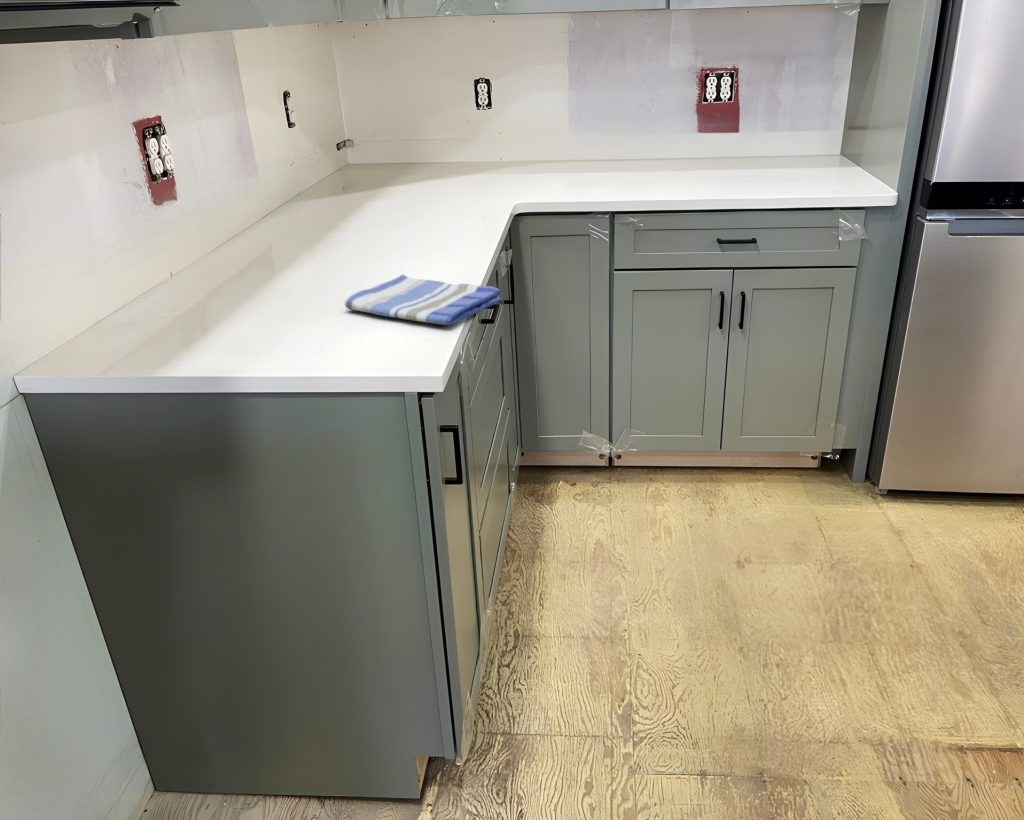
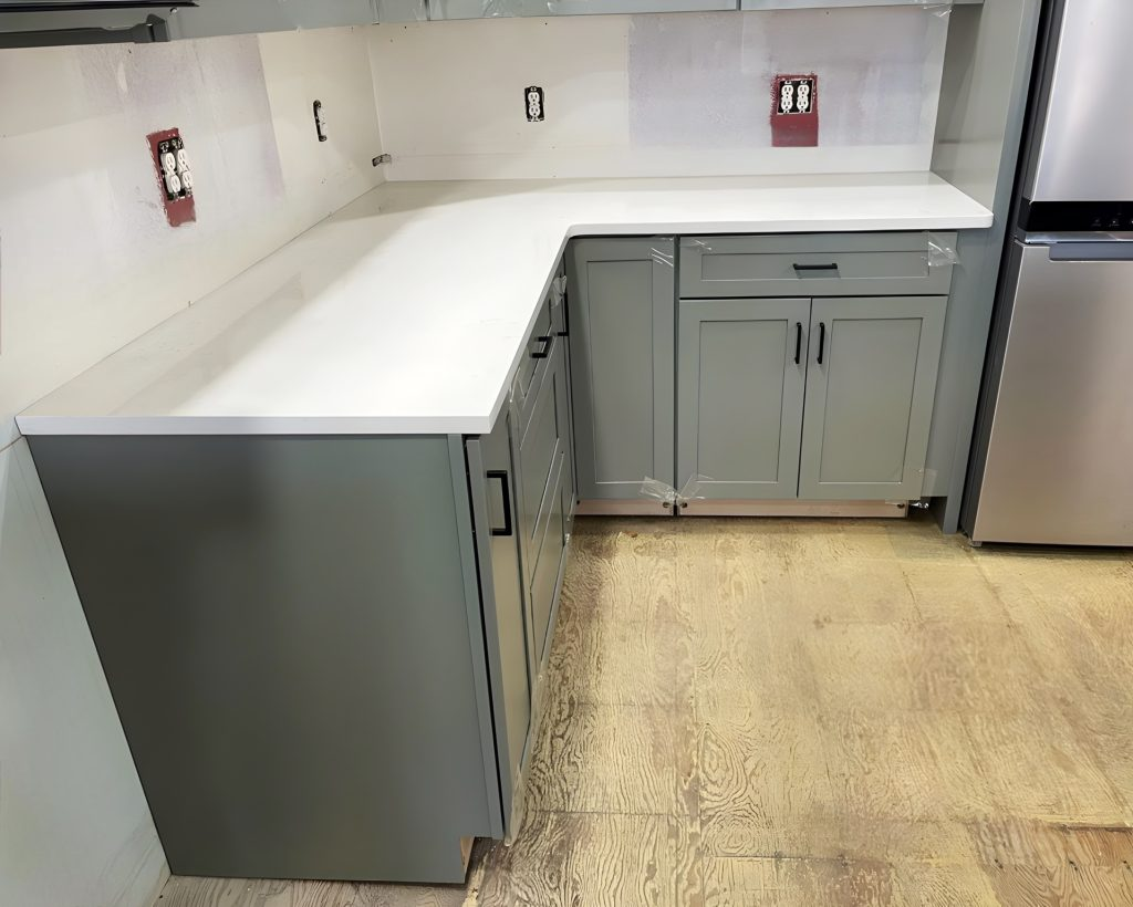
- dish towel (422, 298)
